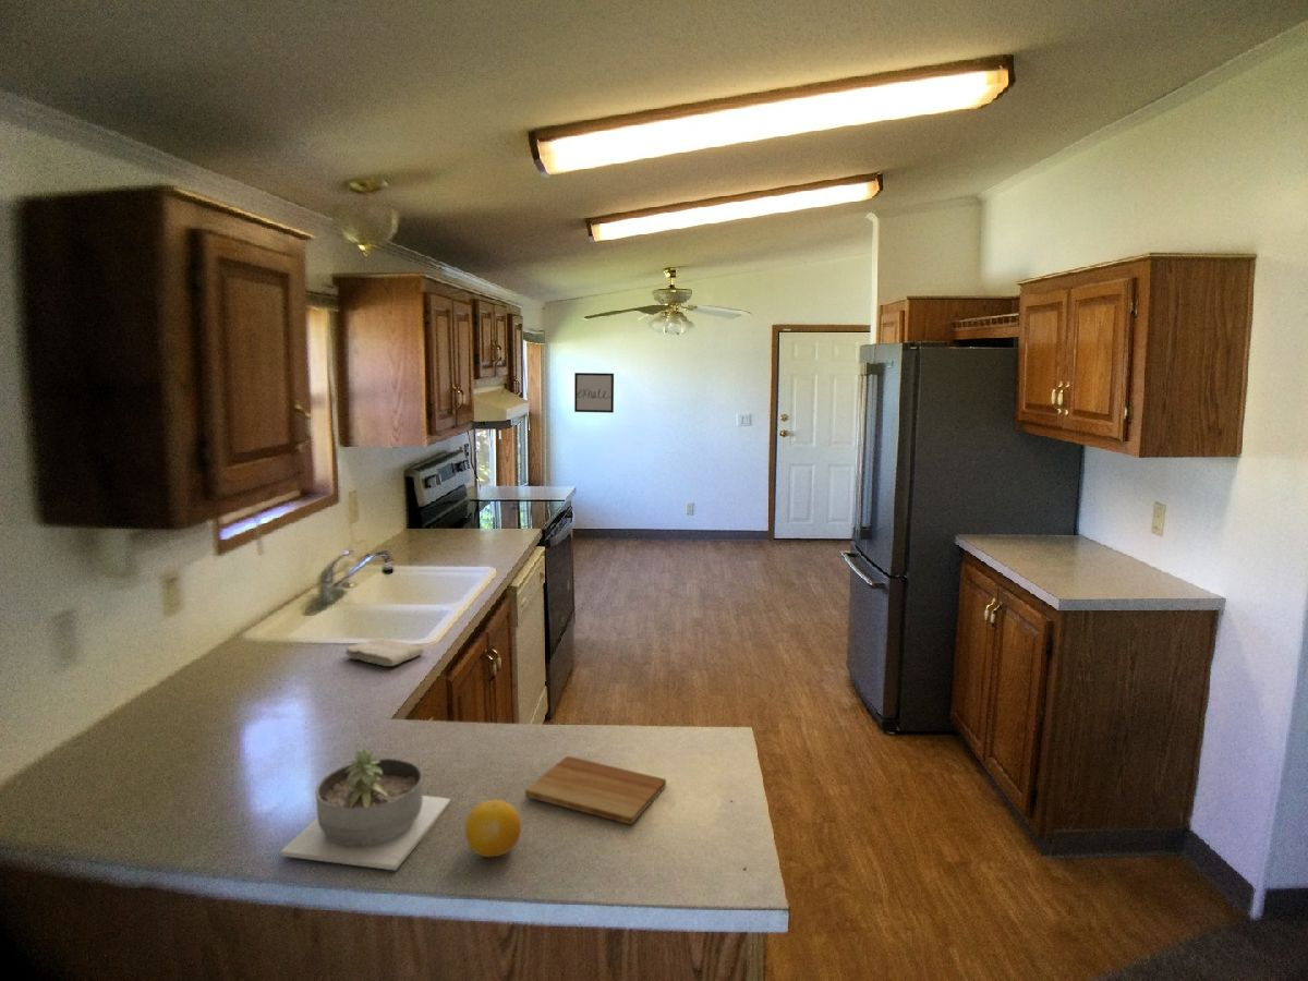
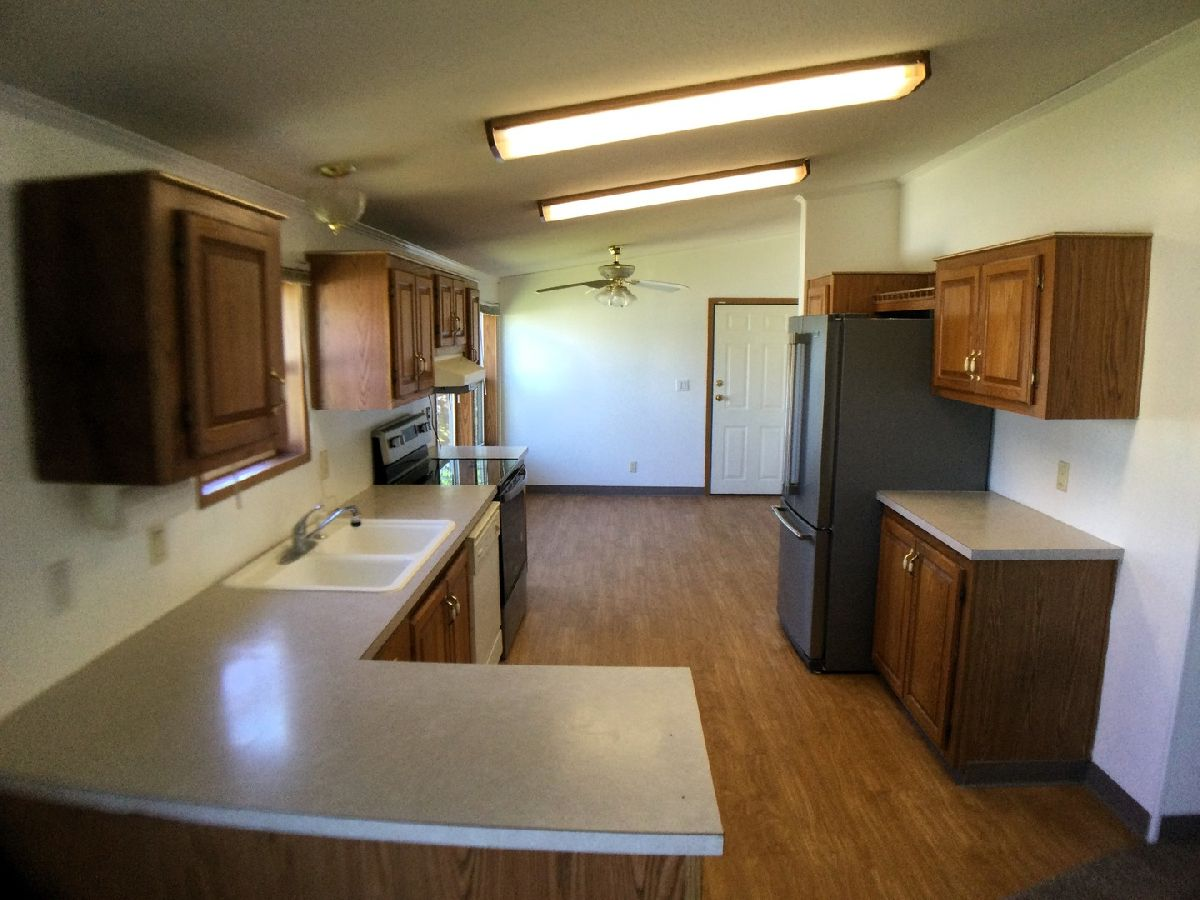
- fruit (493, 827)
- washcloth (384, 650)
- succulent planter (370, 787)
- cutting board (596, 787)
- wall art (594, 392)
